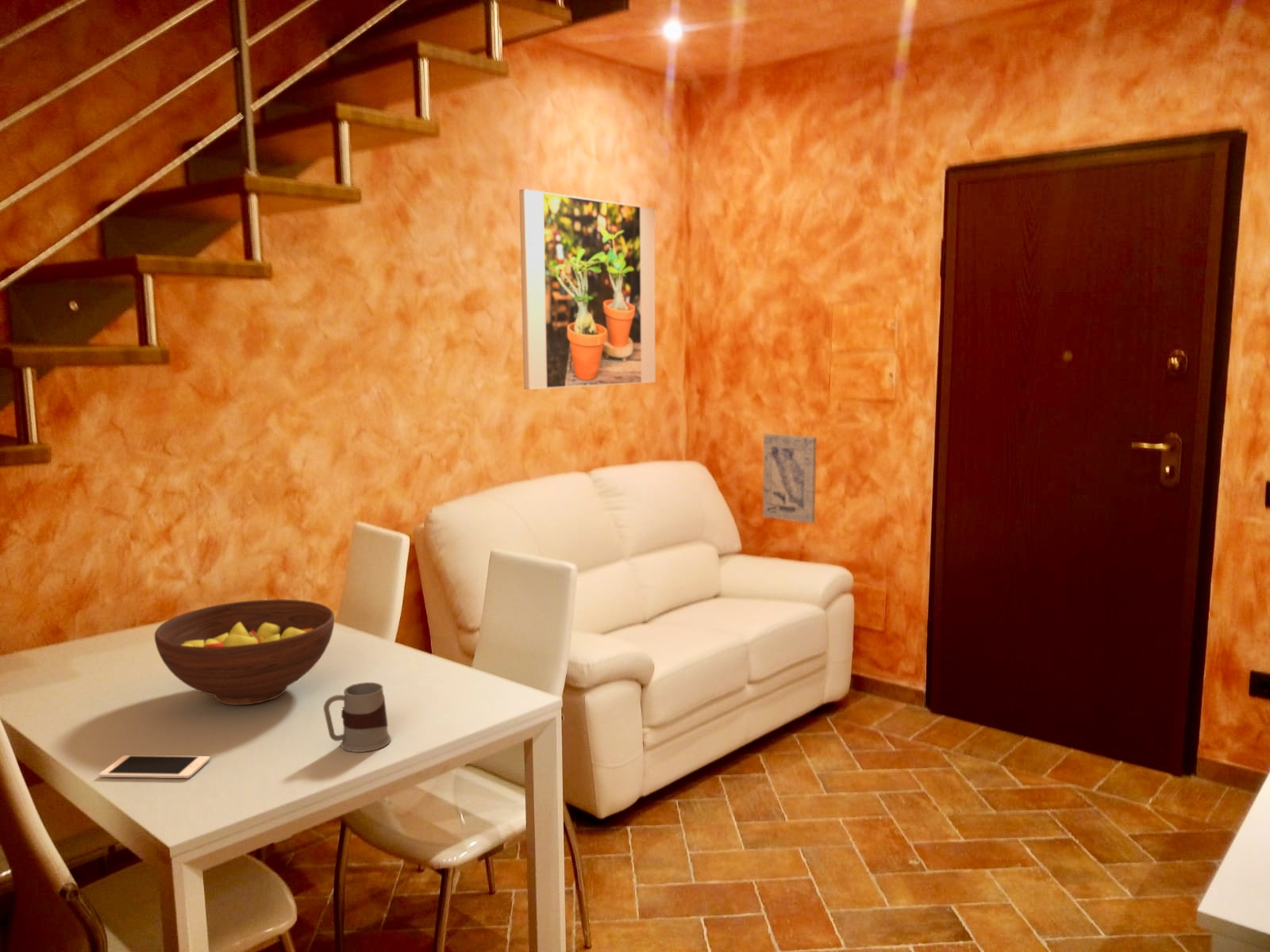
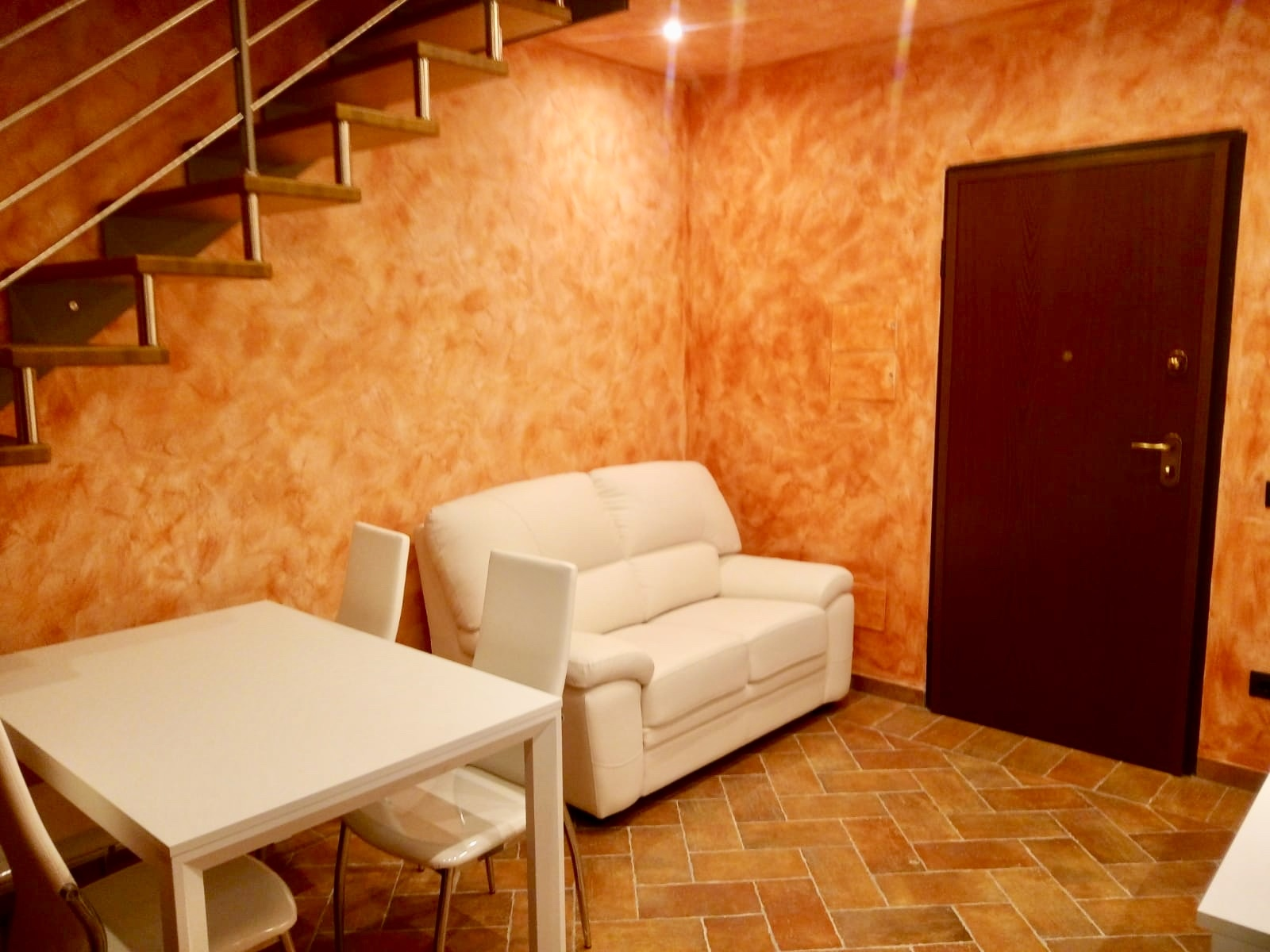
- mug (356, 717)
- wall art (789, 478)
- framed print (592, 294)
- cell phone (156, 766)
- fruit bowl (249, 658)
